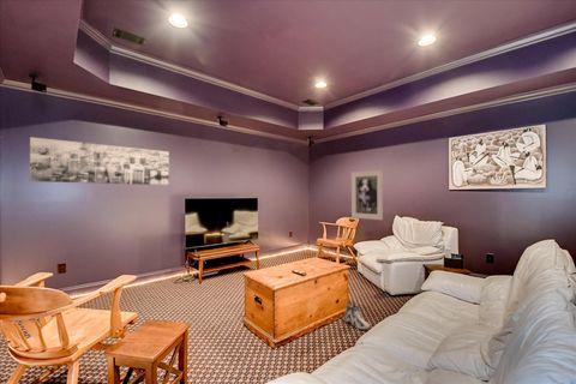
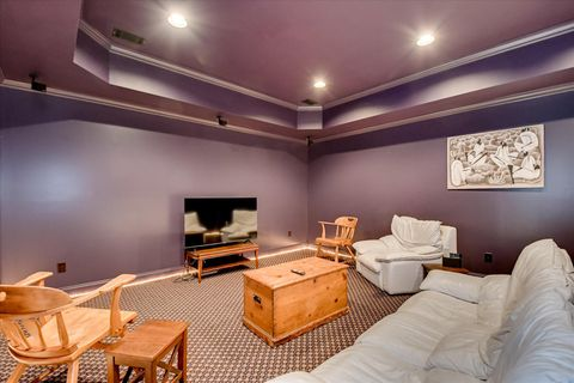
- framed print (366, 194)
- sneaker (356, 314)
- wall art (108, 164)
